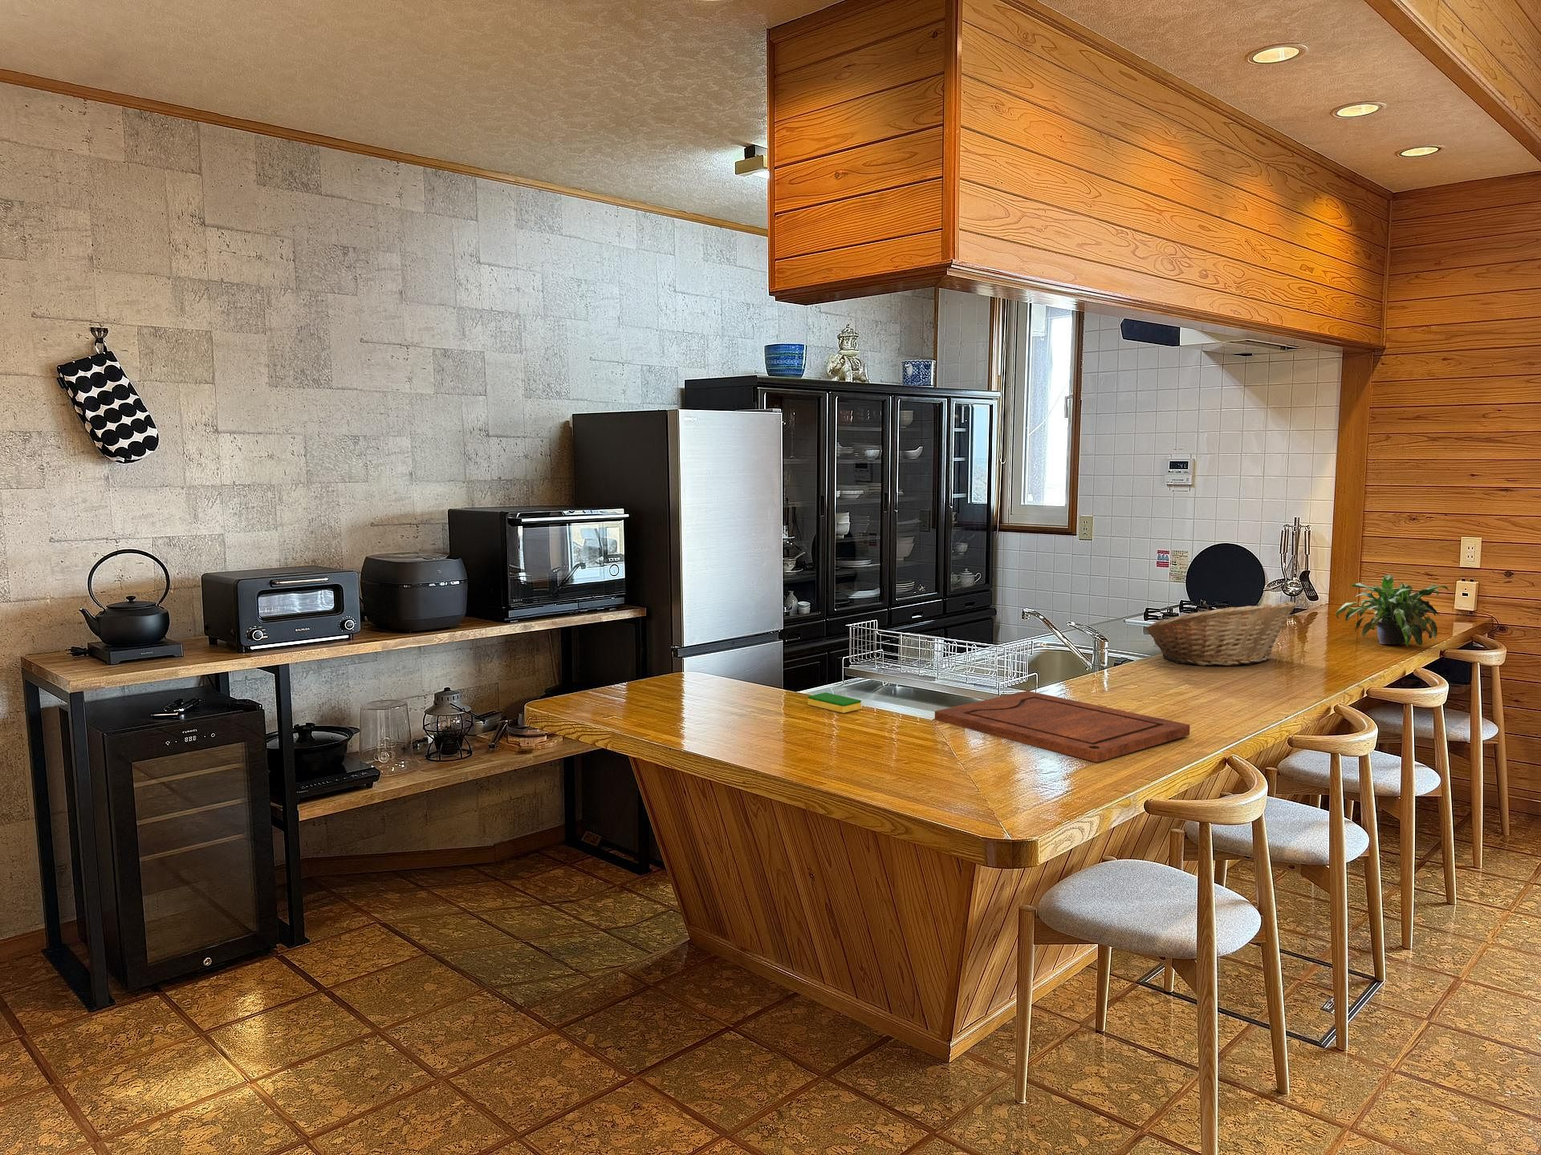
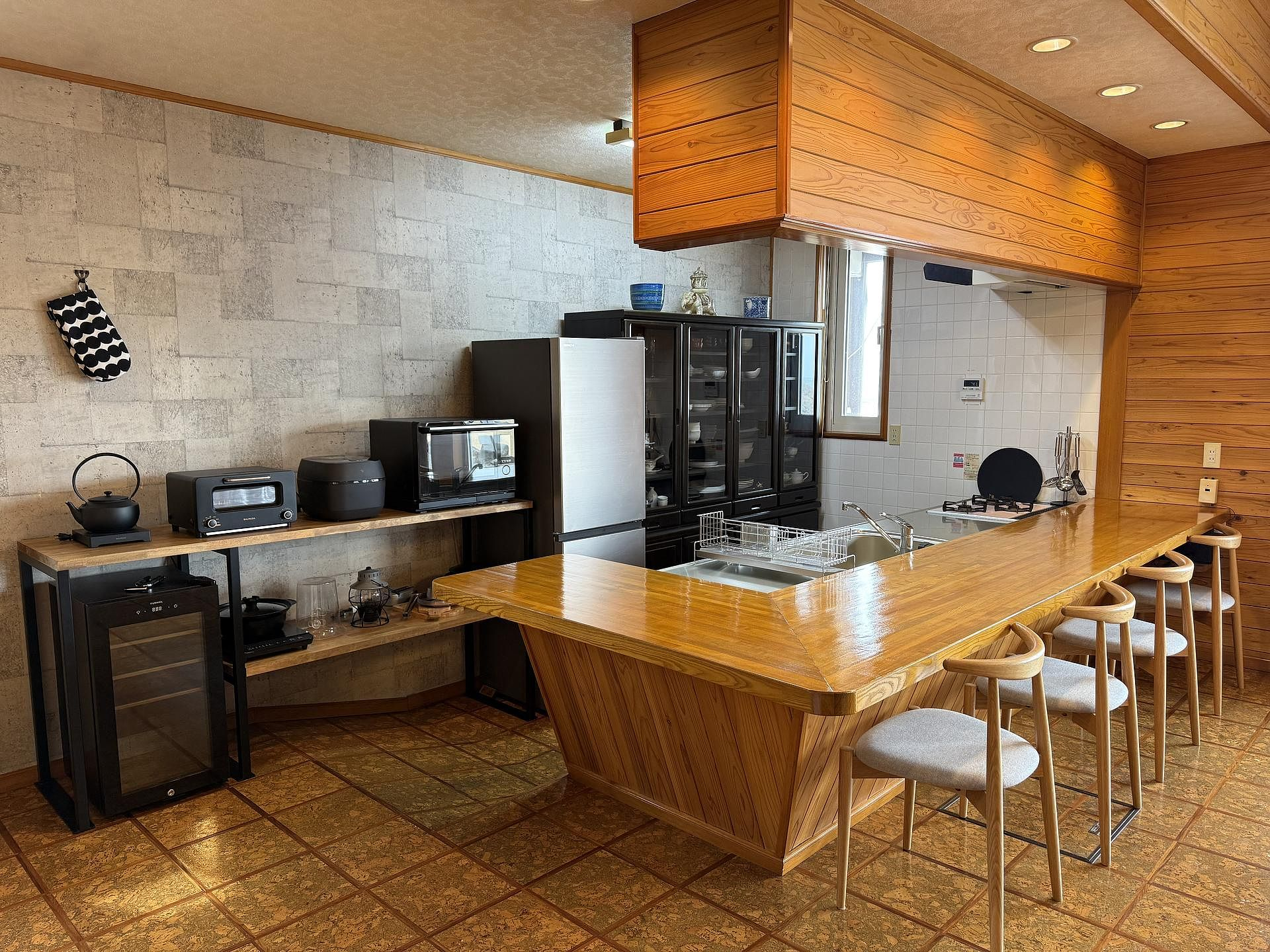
- dish sponge (834, 701)
- fruit basket (1219, 628)
- potted plant (1391, 608)
- cutting board (1058, 722)
